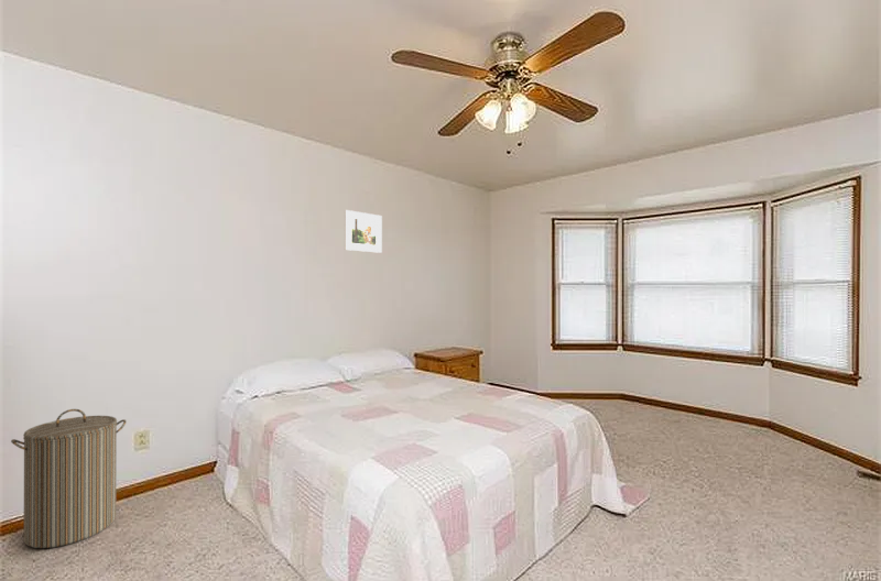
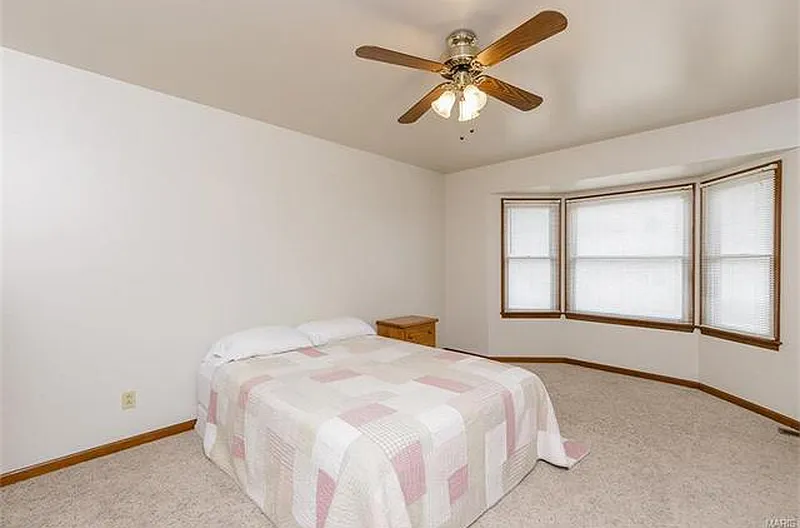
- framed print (363, 232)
- laundry hamper (73, 468)
